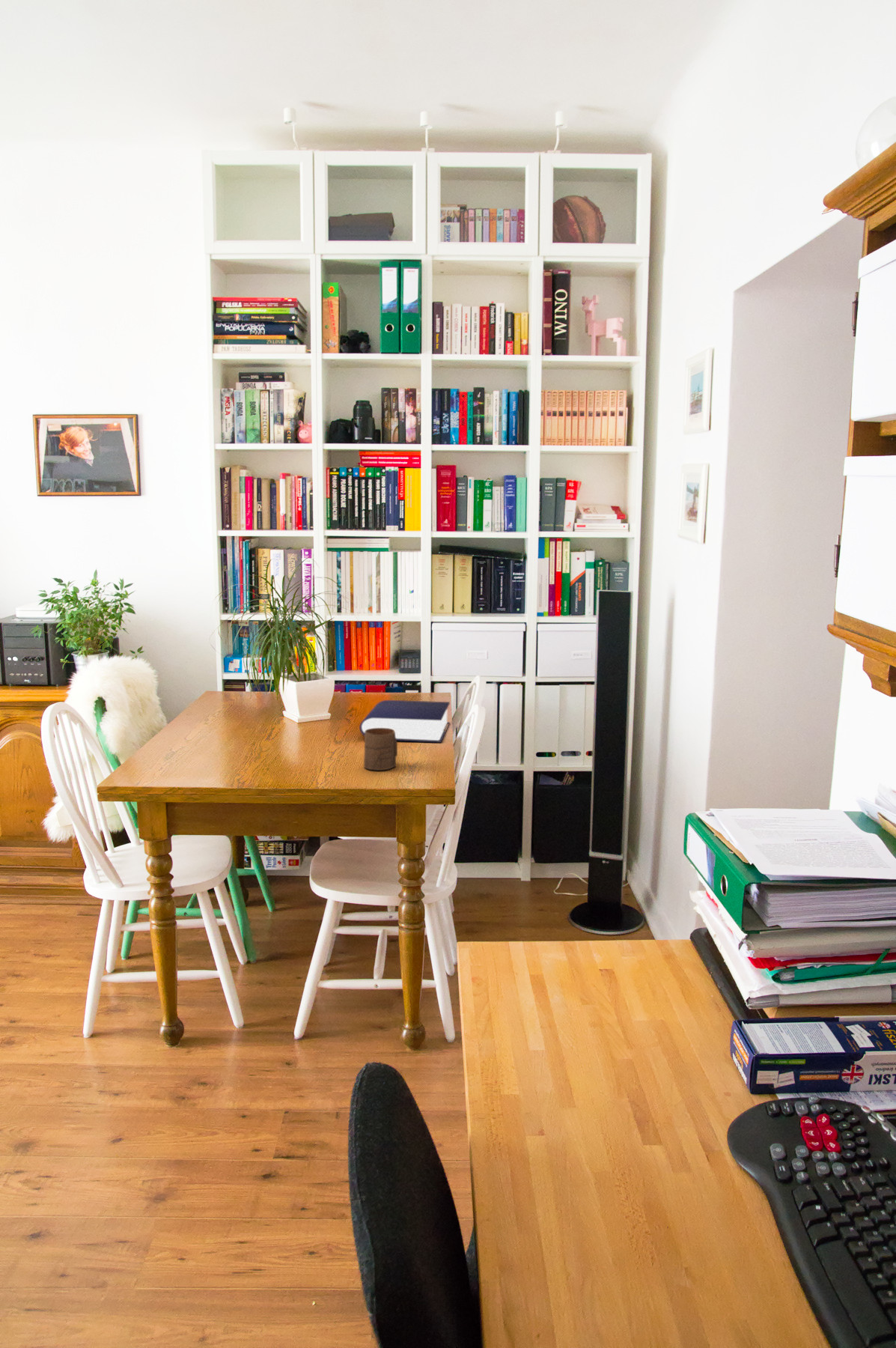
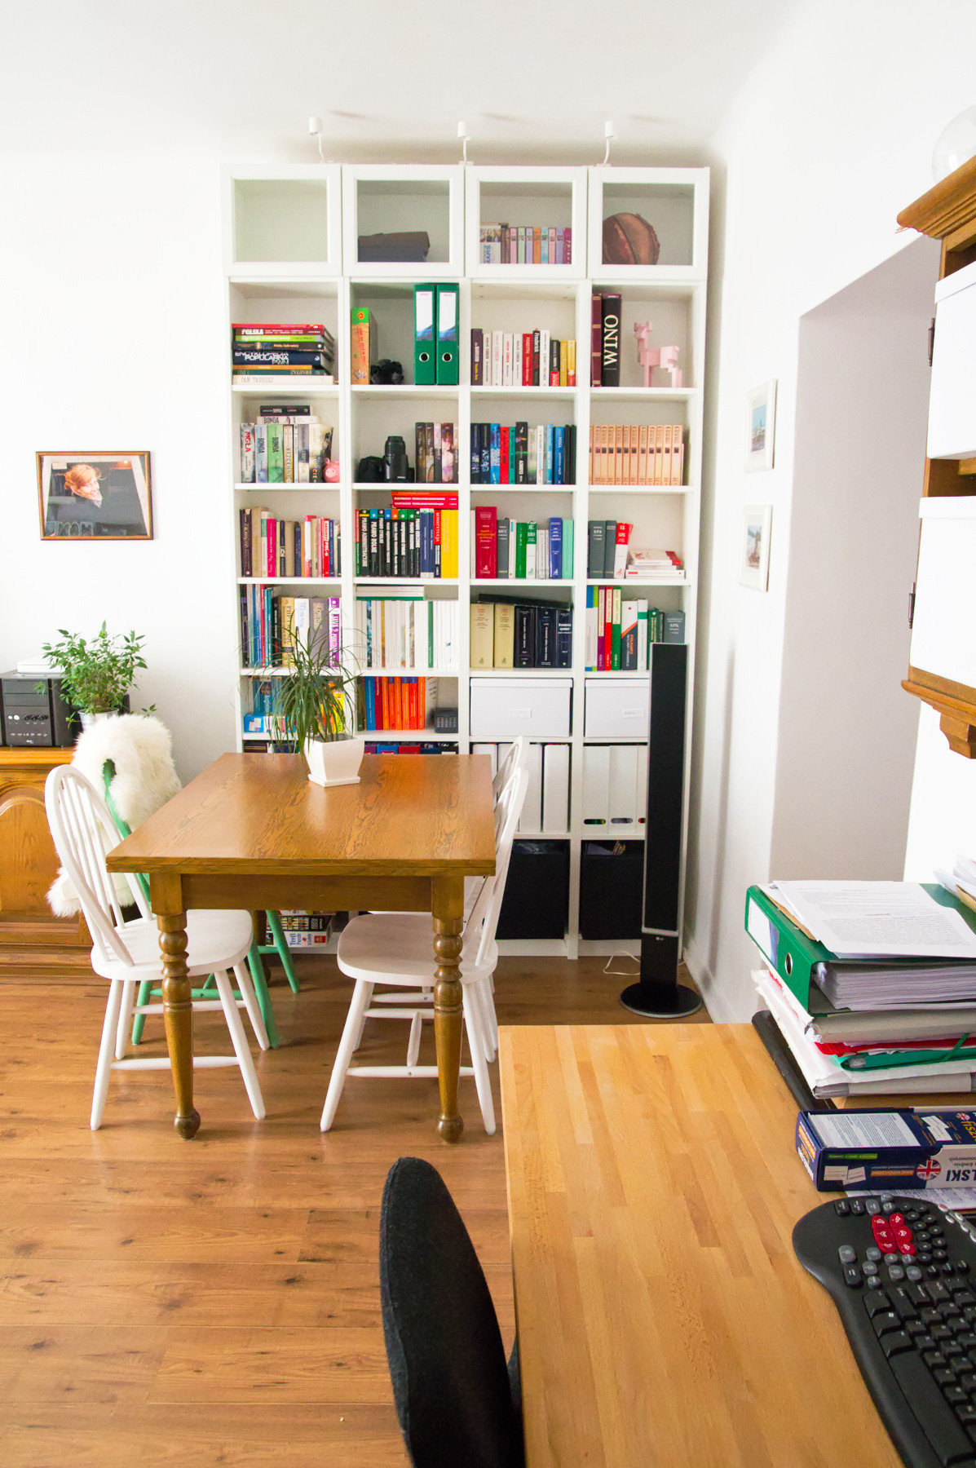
- cup (380, 748)
- book (406, 720)
